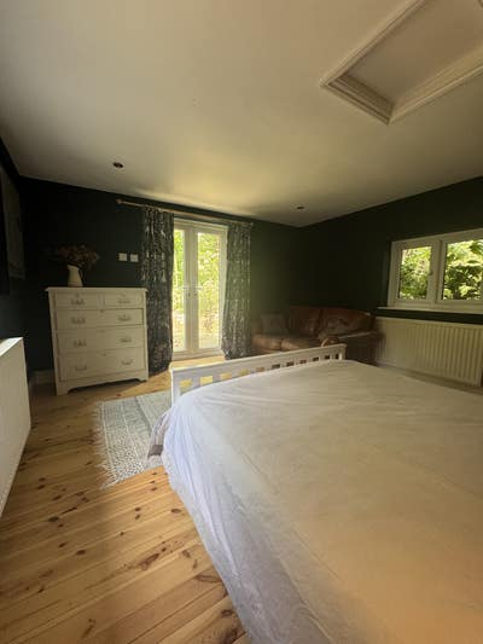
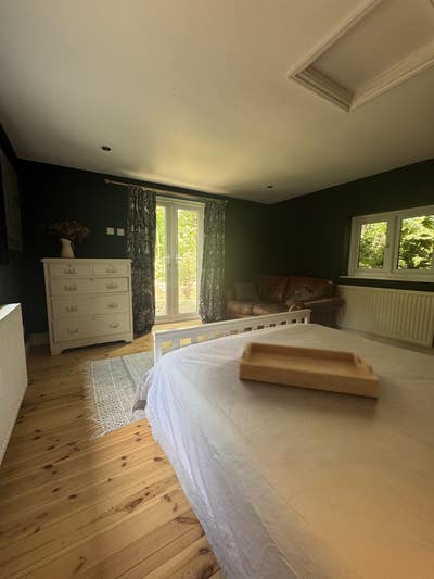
+ serving tray (301, 362)
